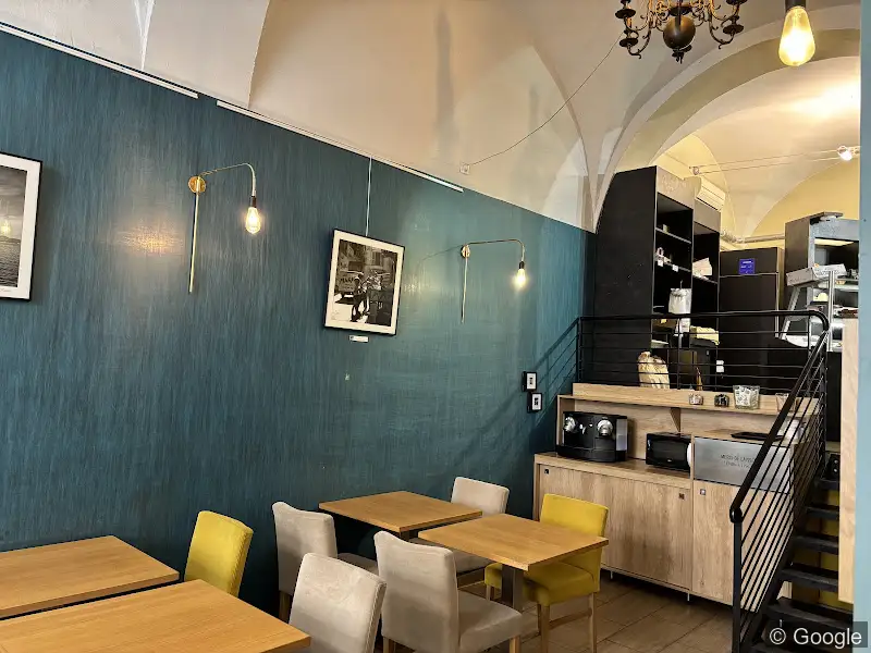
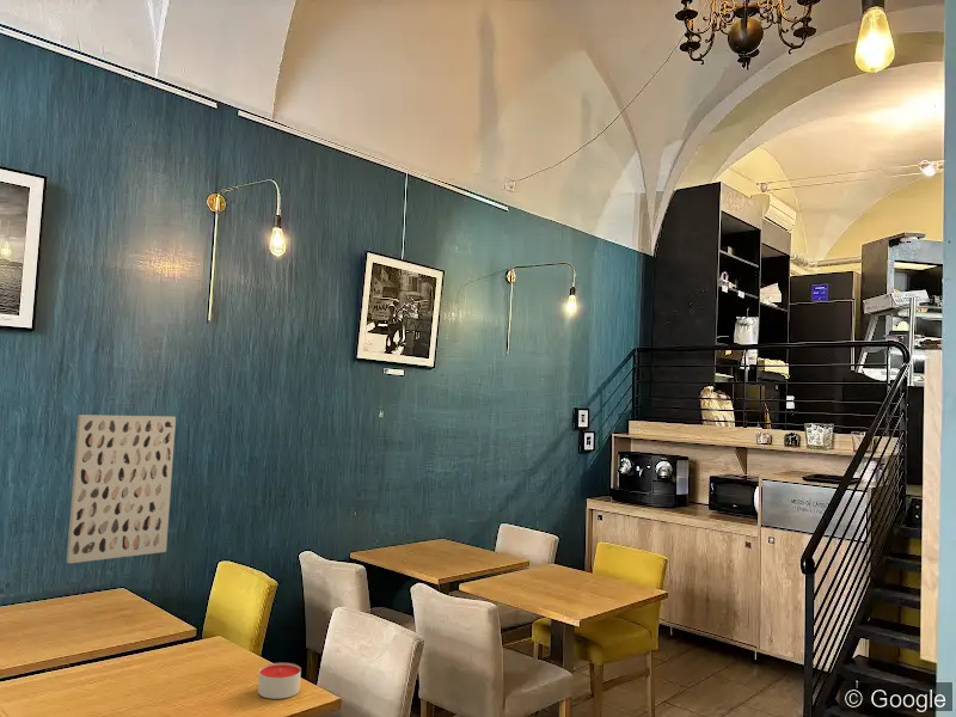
+ candle (280, 679)
+ wall art (123, 485)
